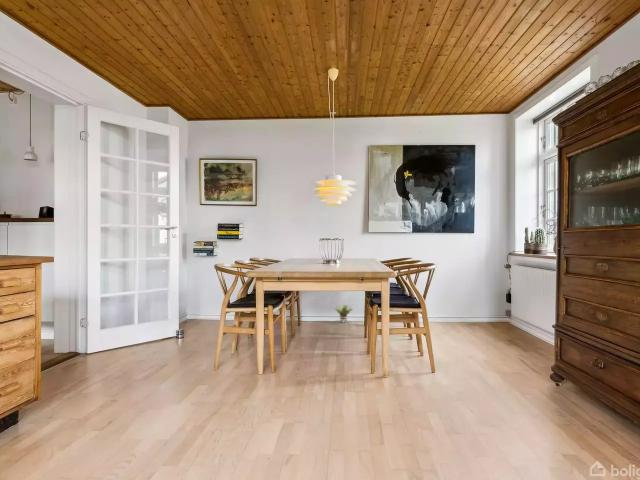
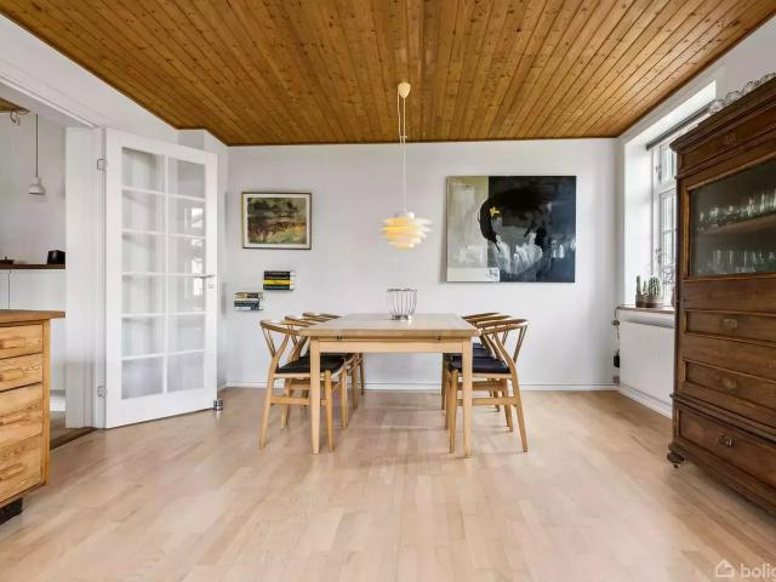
- potted plant (343, 313)
